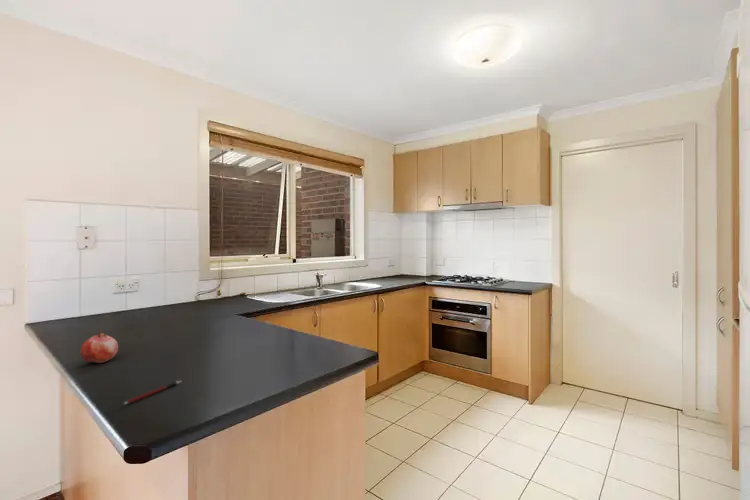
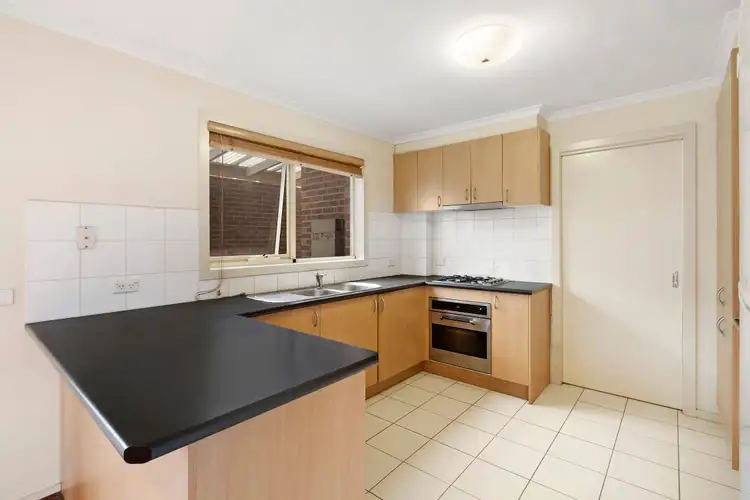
- fruit (99, 345)
- pen (155, 391)
